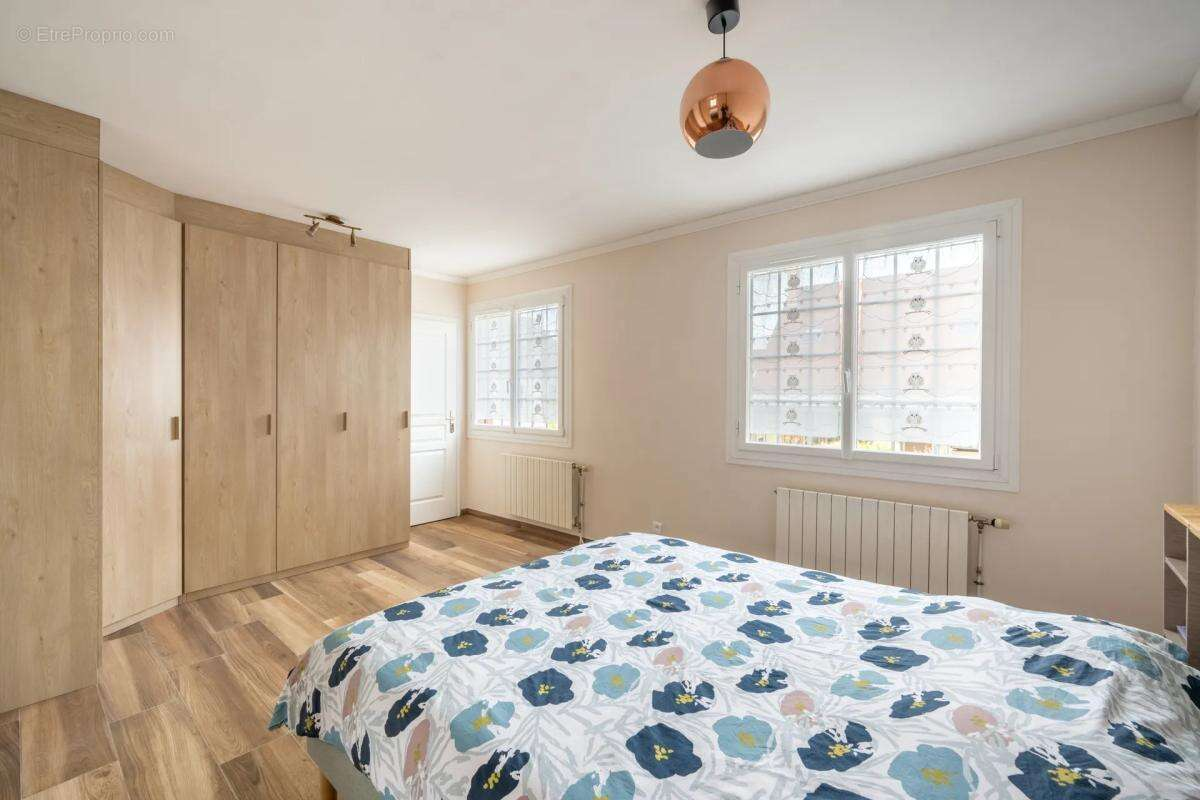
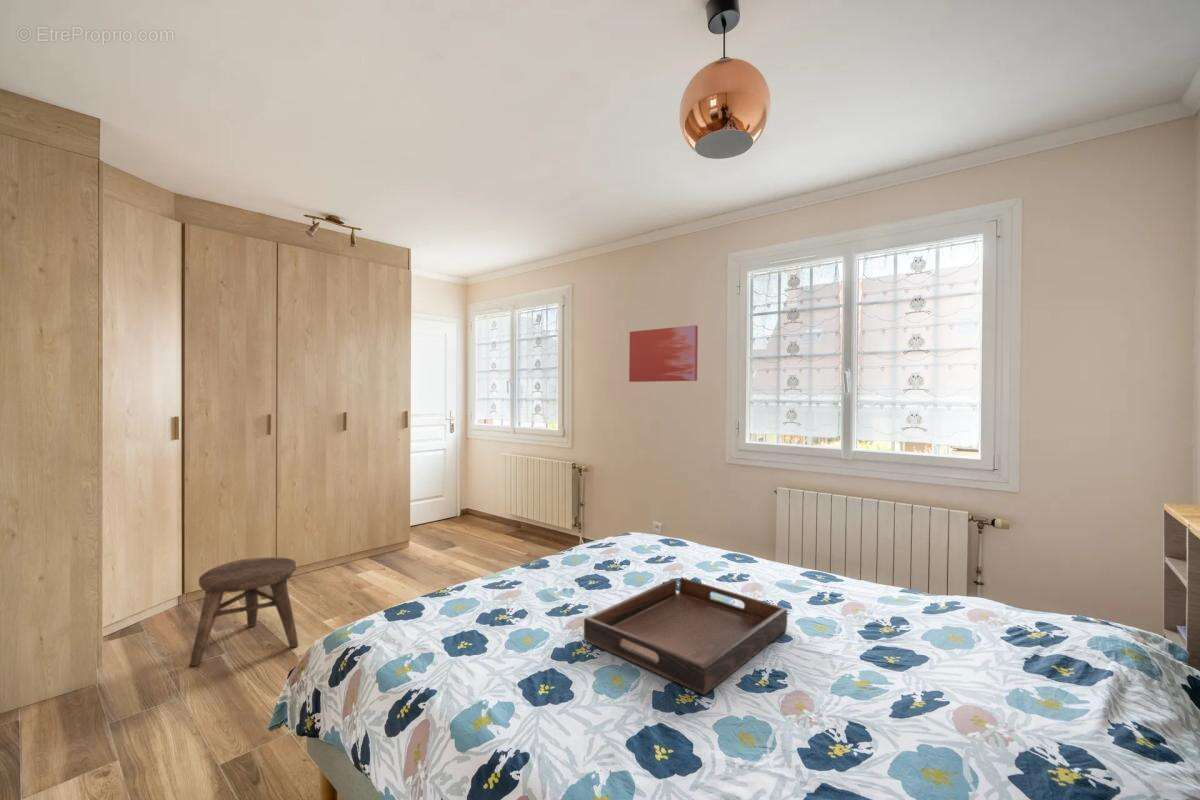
+ stool (244, 607)
+ serving tray (688, 623)
+ wall art (661, 355)
